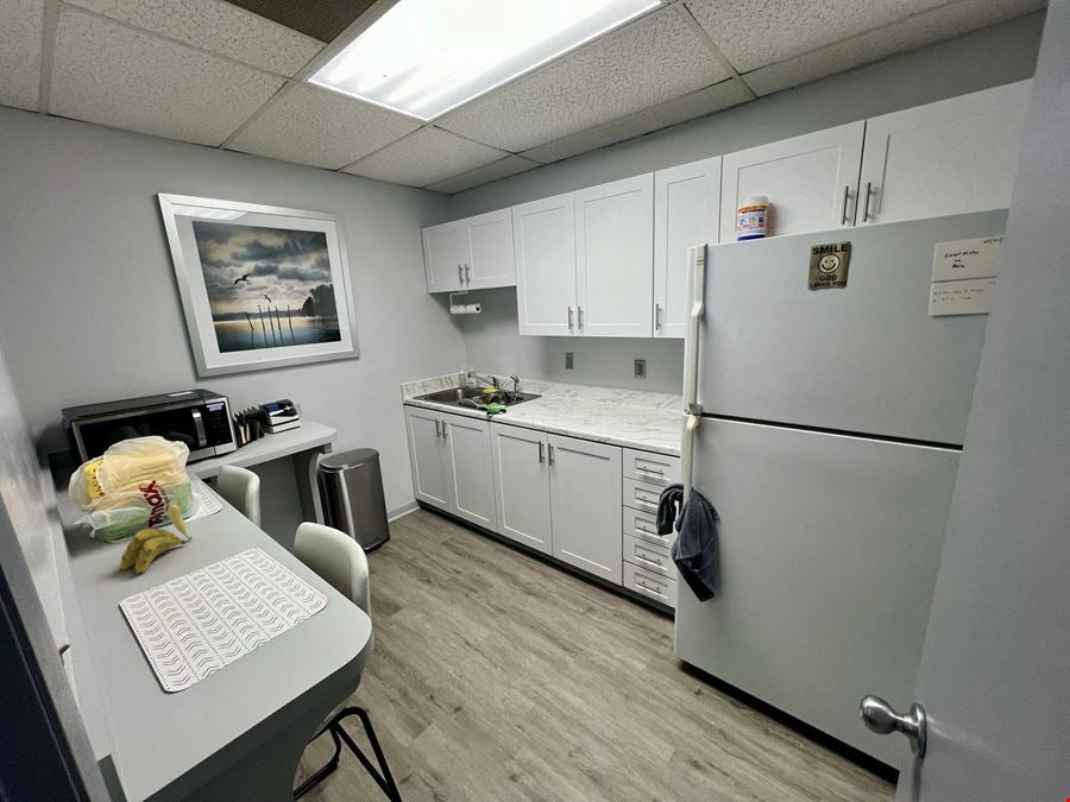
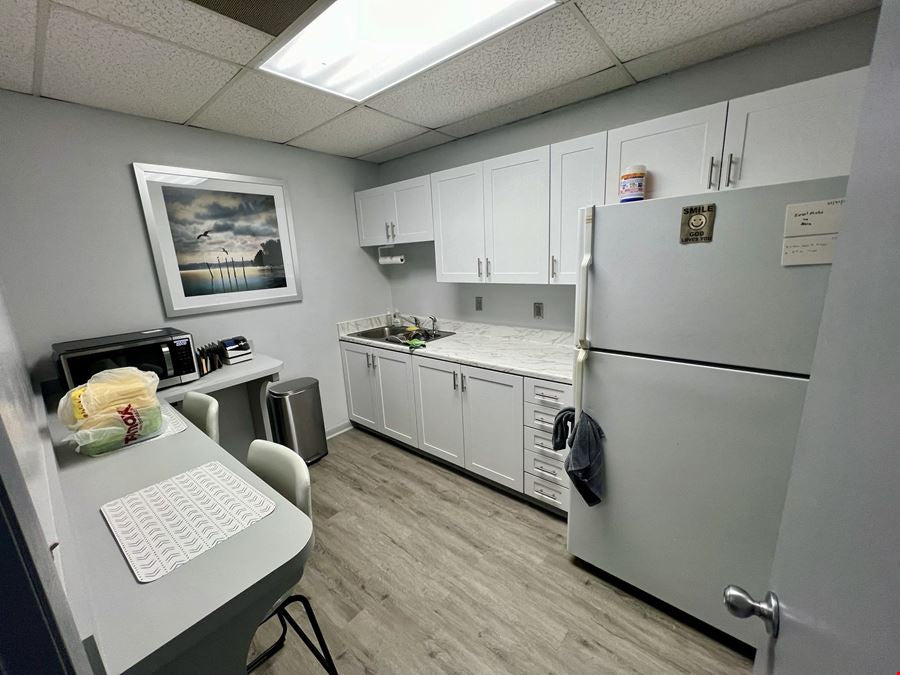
- banana (157, 535)
